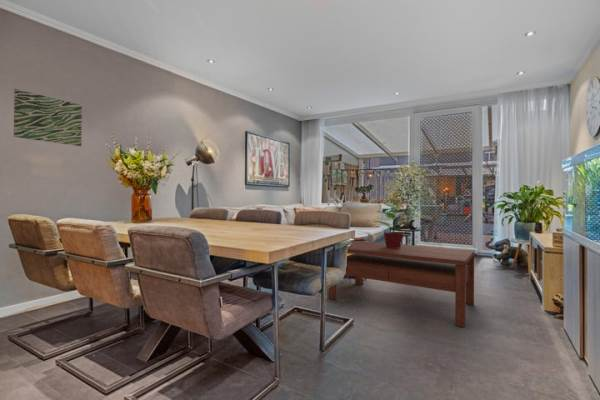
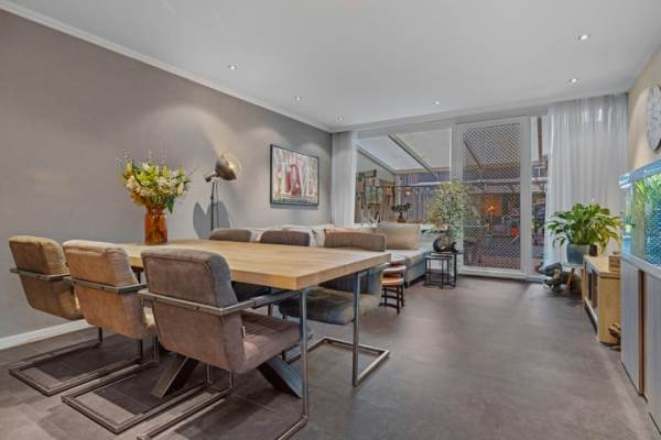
- coffee table (399, 275)
- wall art (50, 119)
- potted plant (393, 220)
